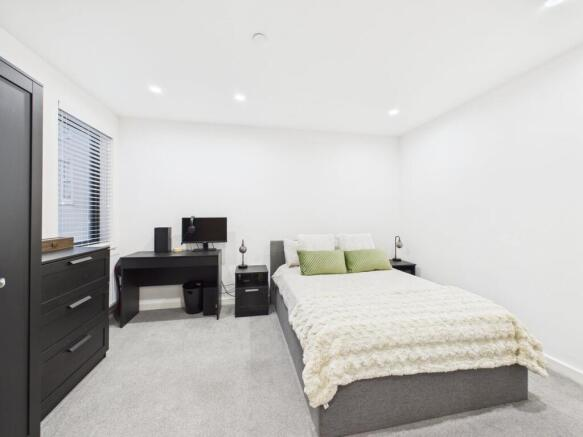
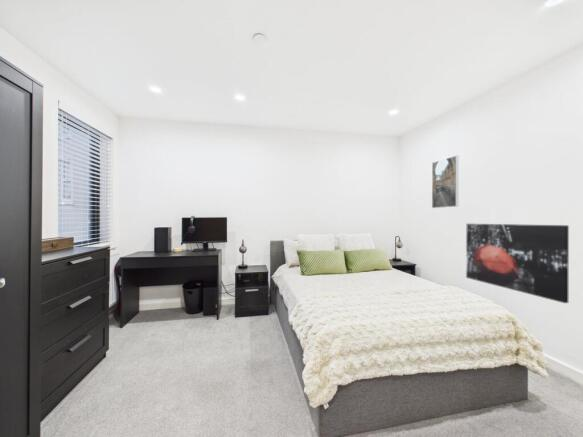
+ wall art (508, 256)
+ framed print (444, 183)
